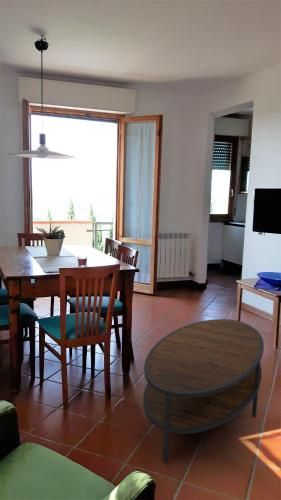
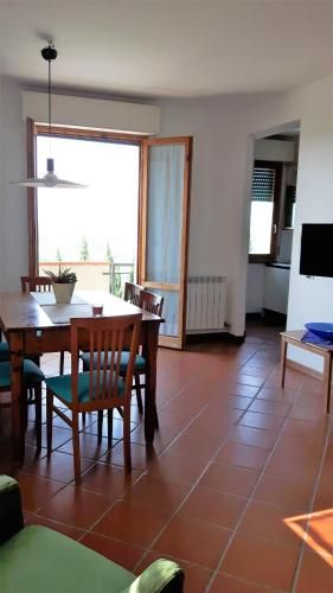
- coffee table (207, 375)
